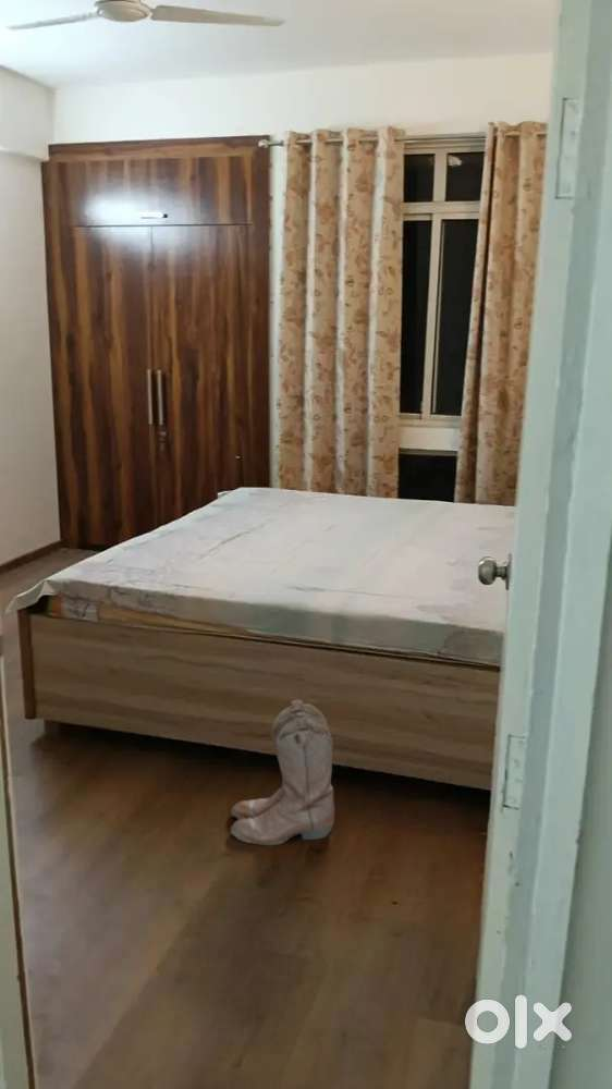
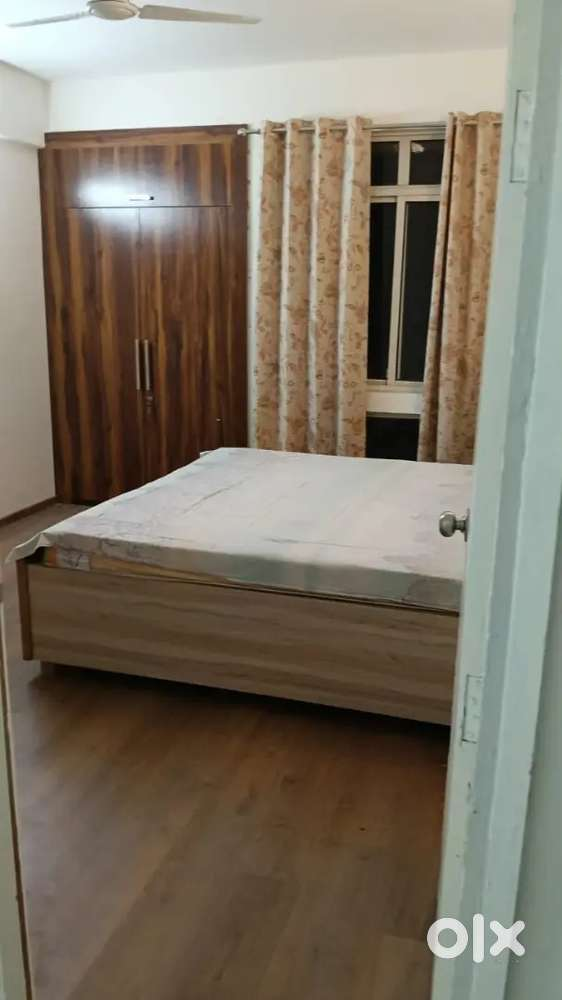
- boots (281, 769)
